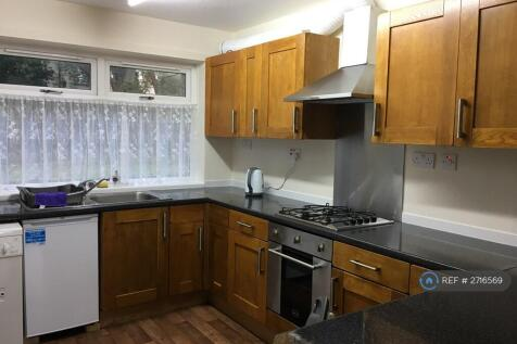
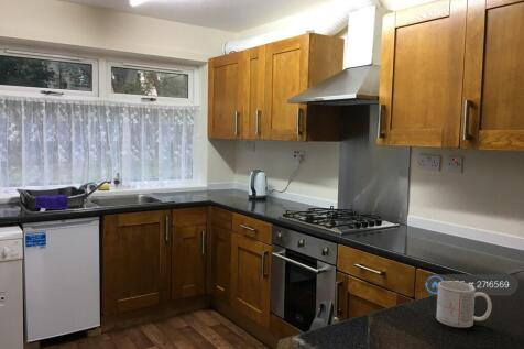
+ mug (463, 304)
